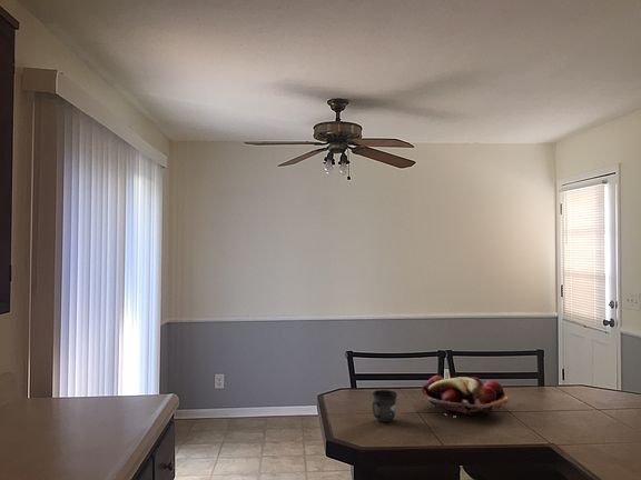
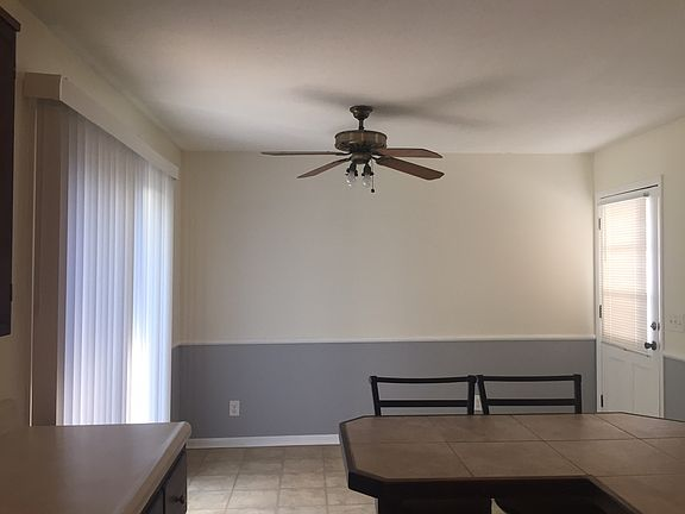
- fruit basket (464, 392)
- mug (382, 407)
